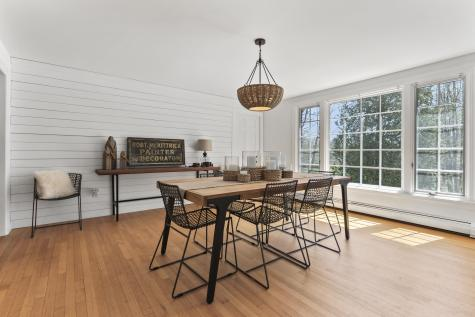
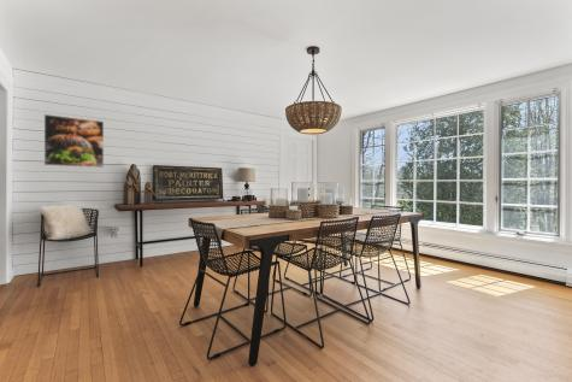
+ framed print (75, 142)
